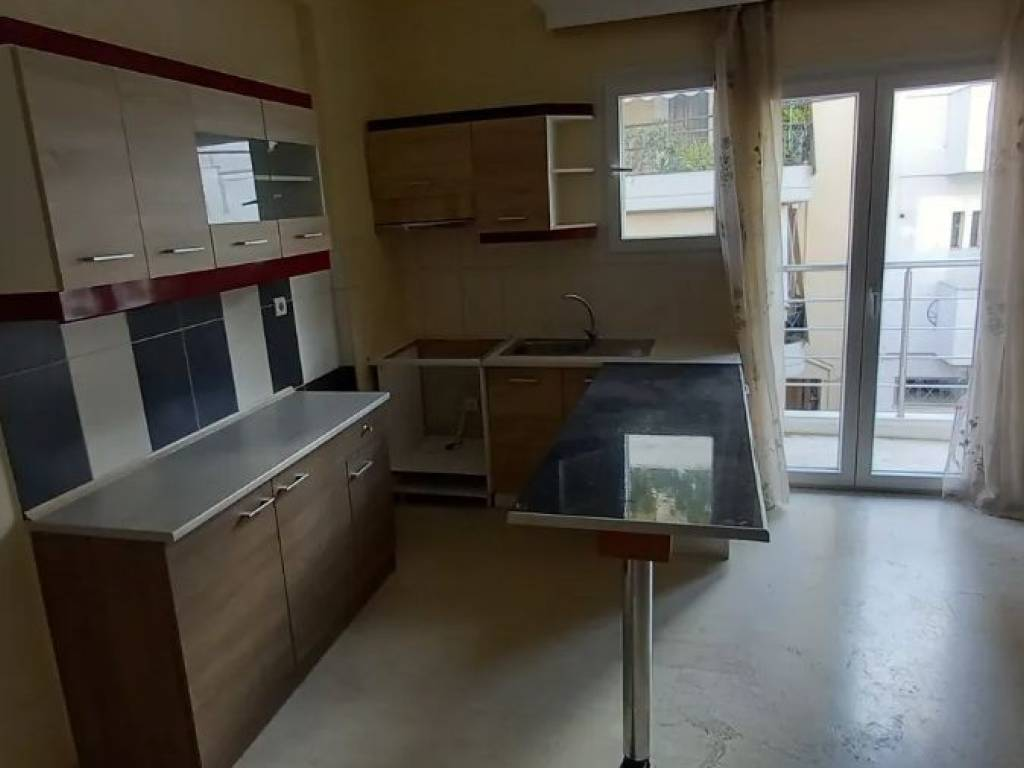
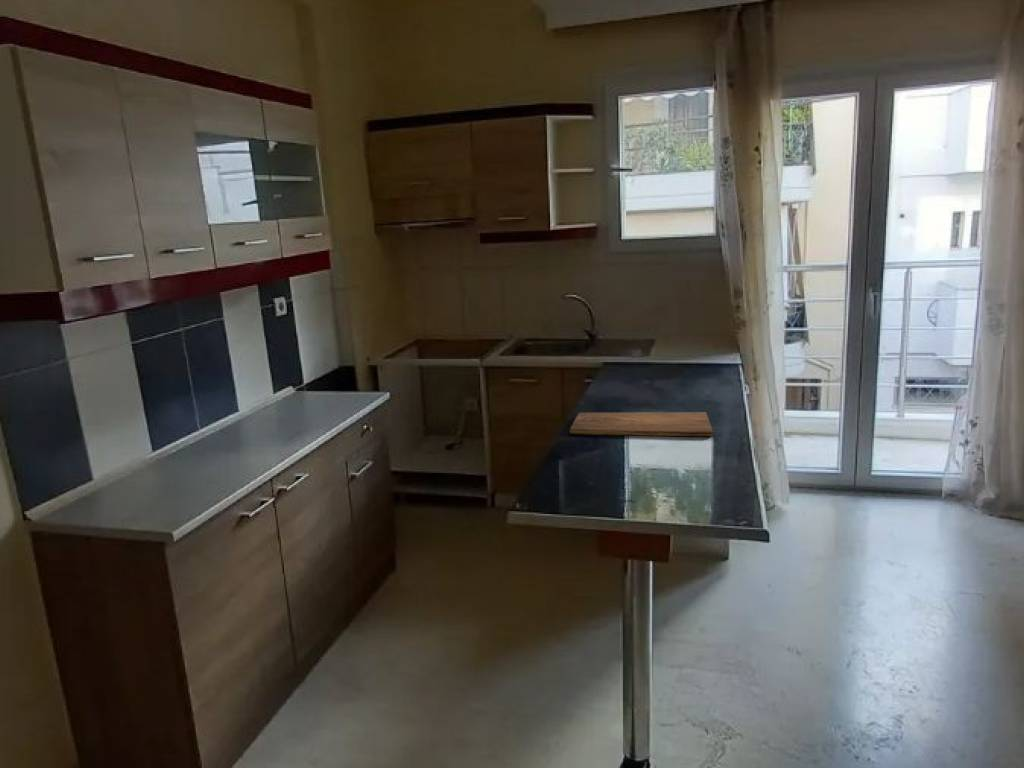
+ cutting board (640, 423)
